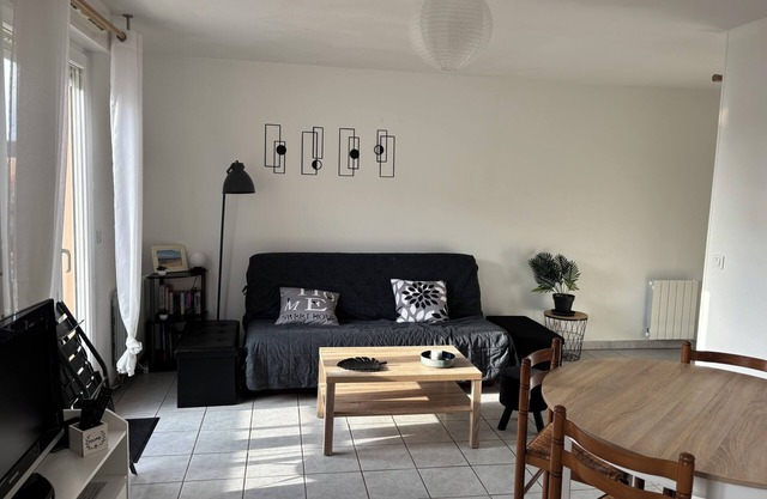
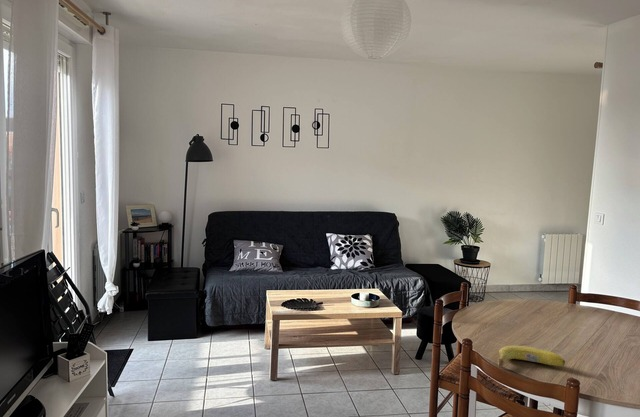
+ fruit (525, 358)
